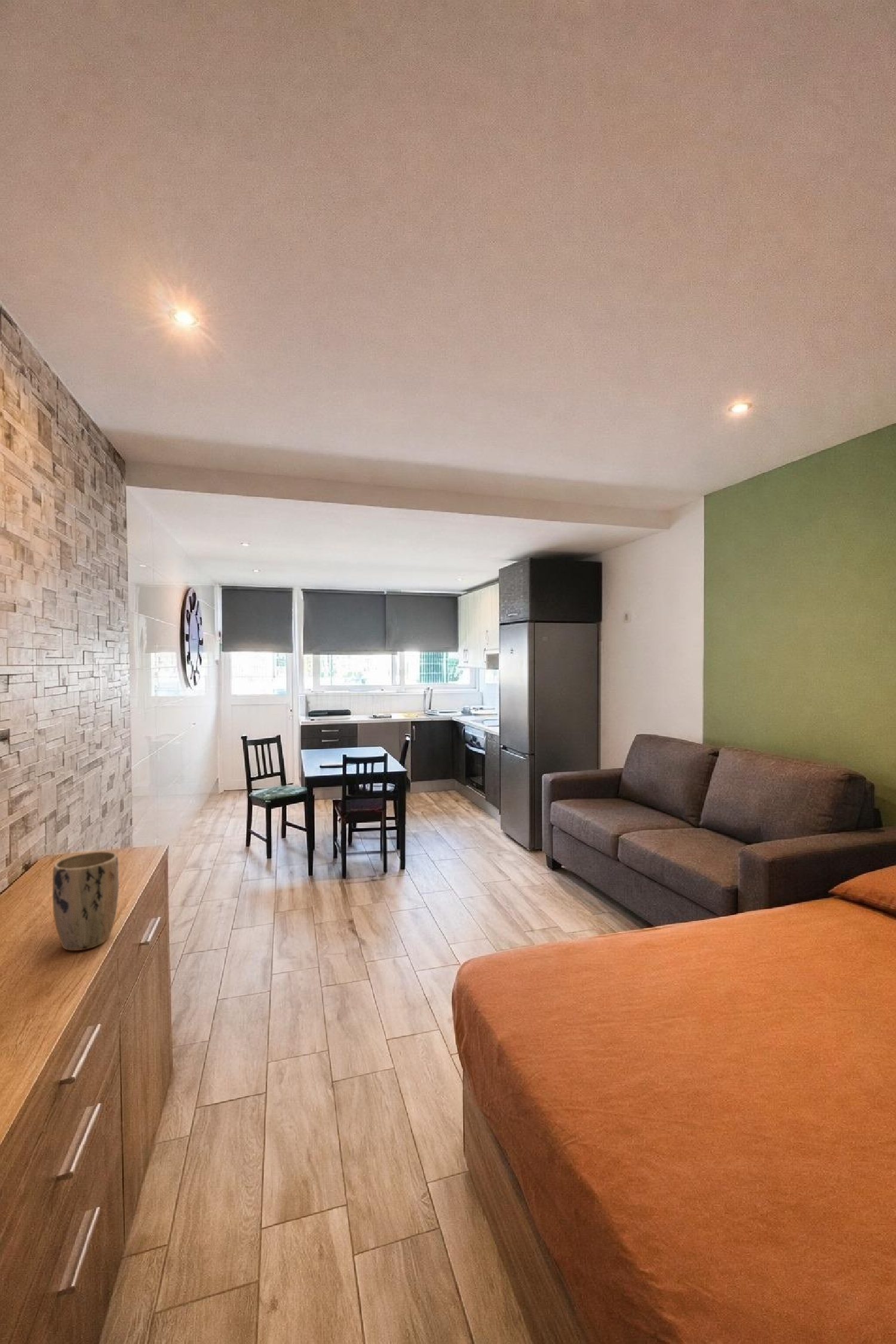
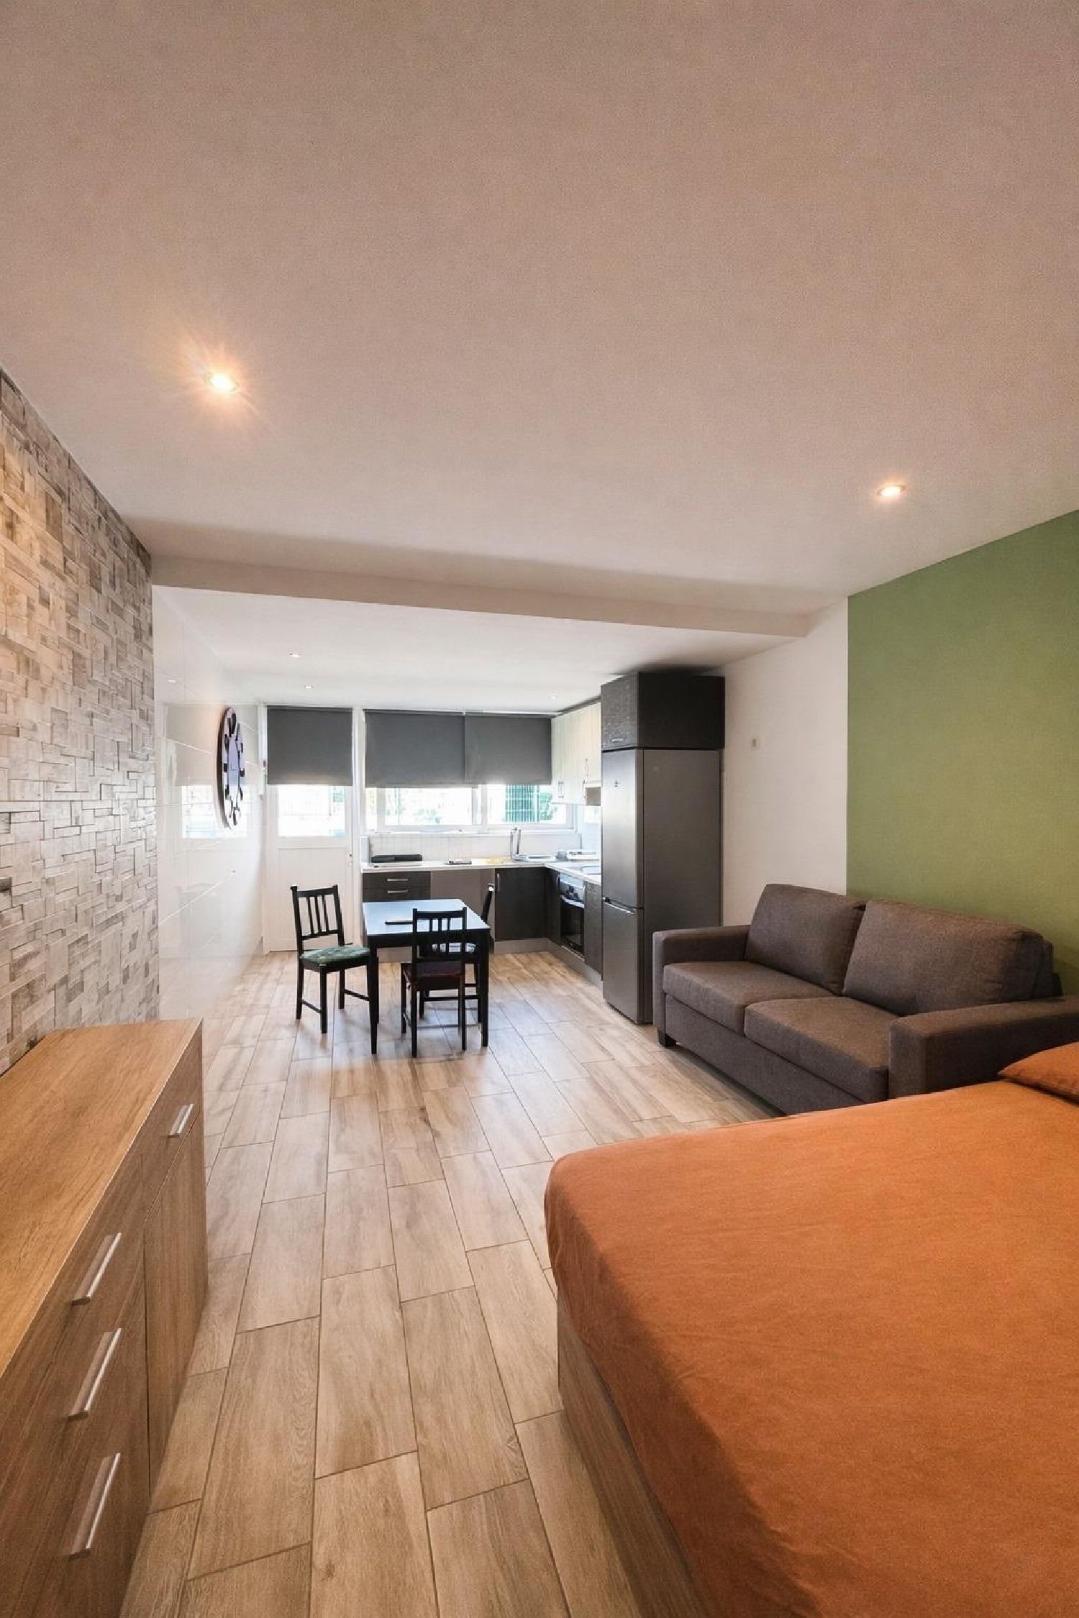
- plant pot (86, 900)
